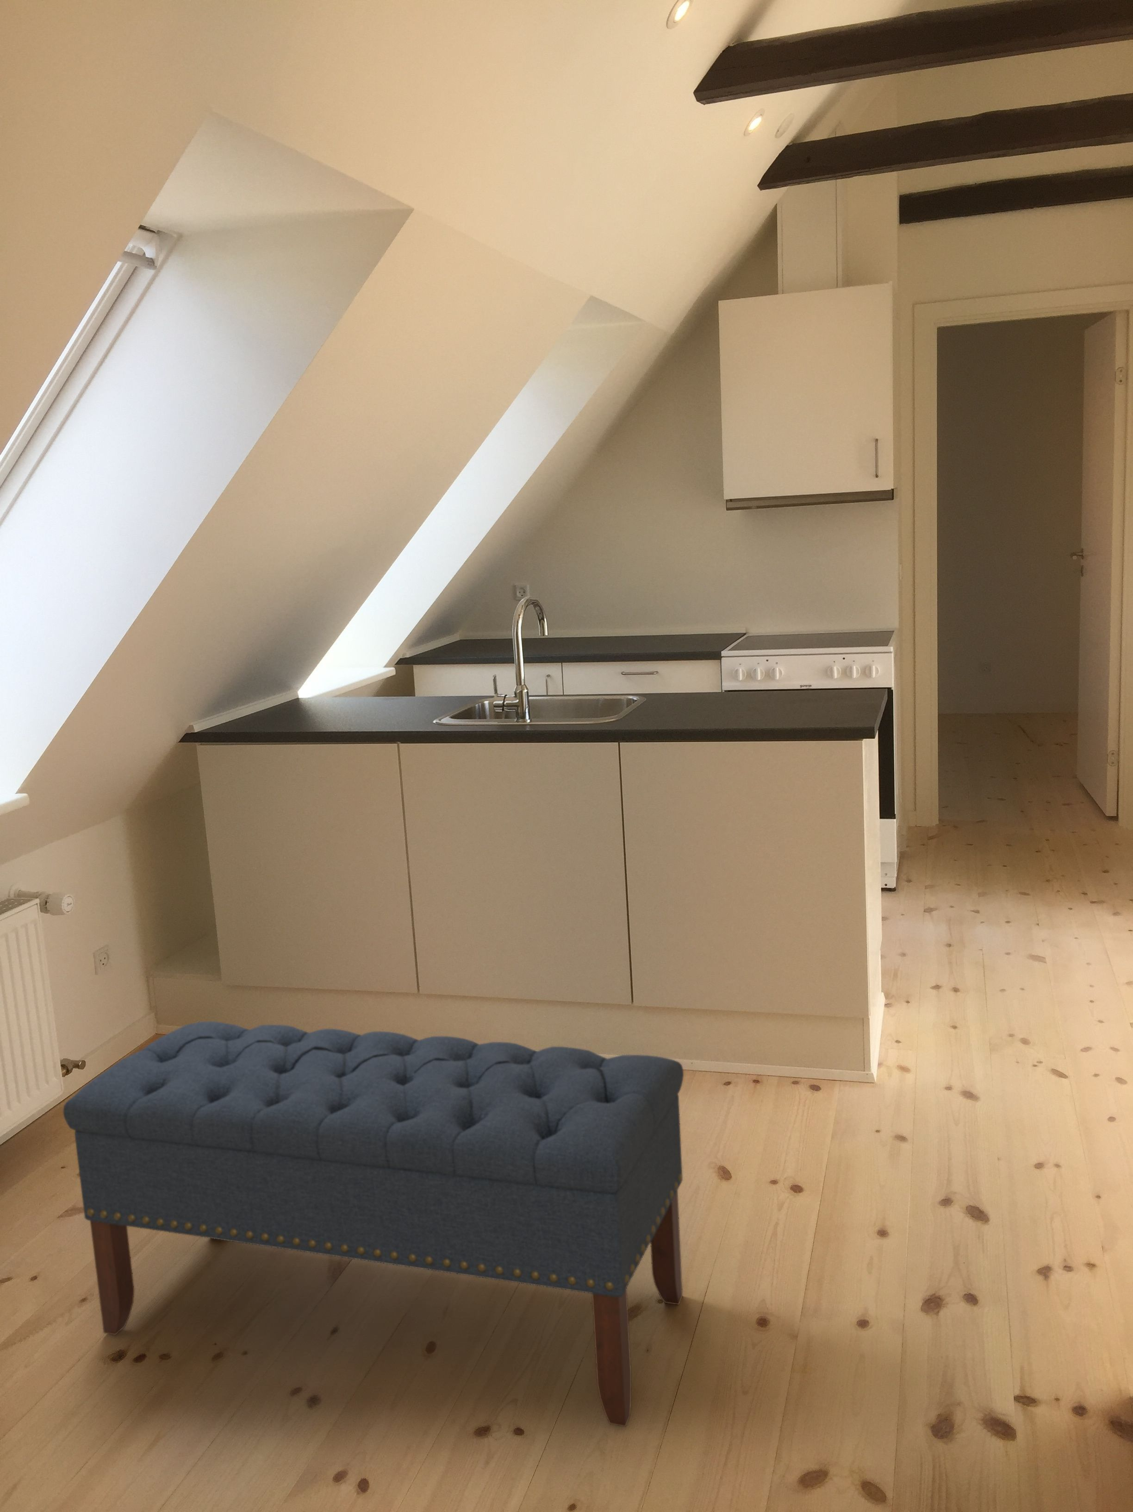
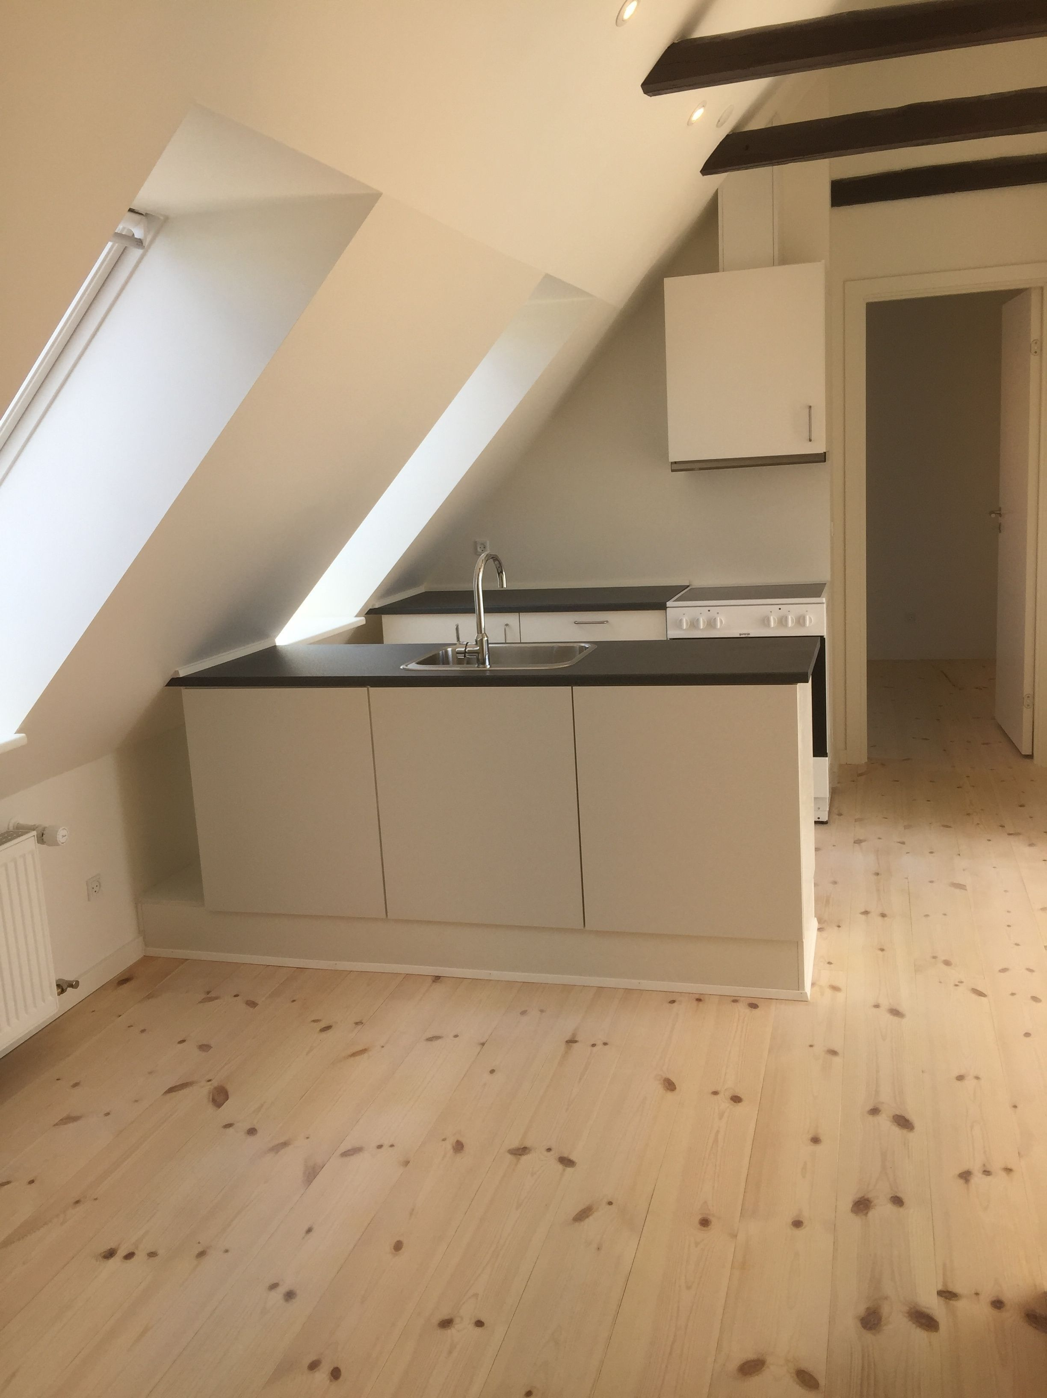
- bench (383, 1191)
